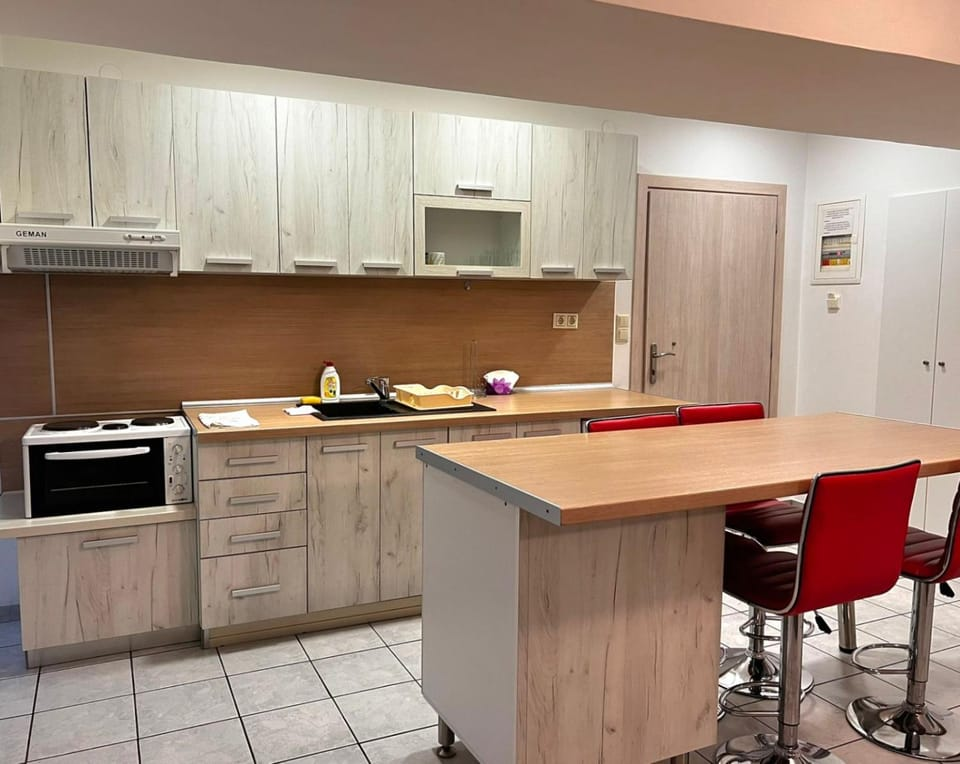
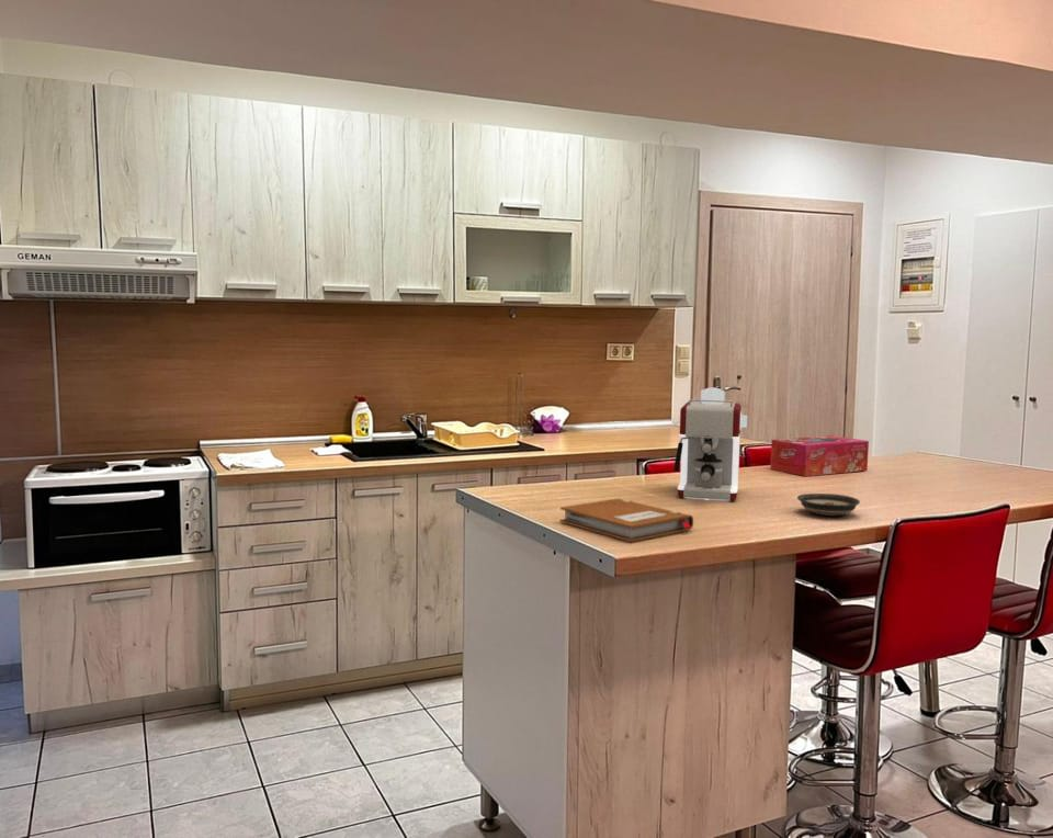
+ notebook (627, 518)
+ saucer (827, 506)
+ tissue box (819, 454)
+ coffee maker (710, 443)
